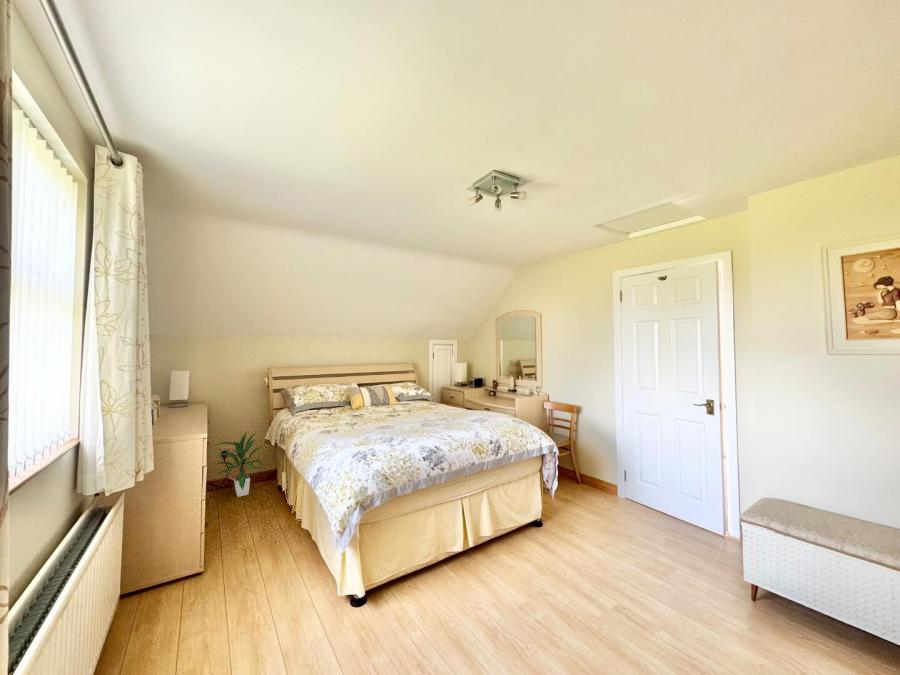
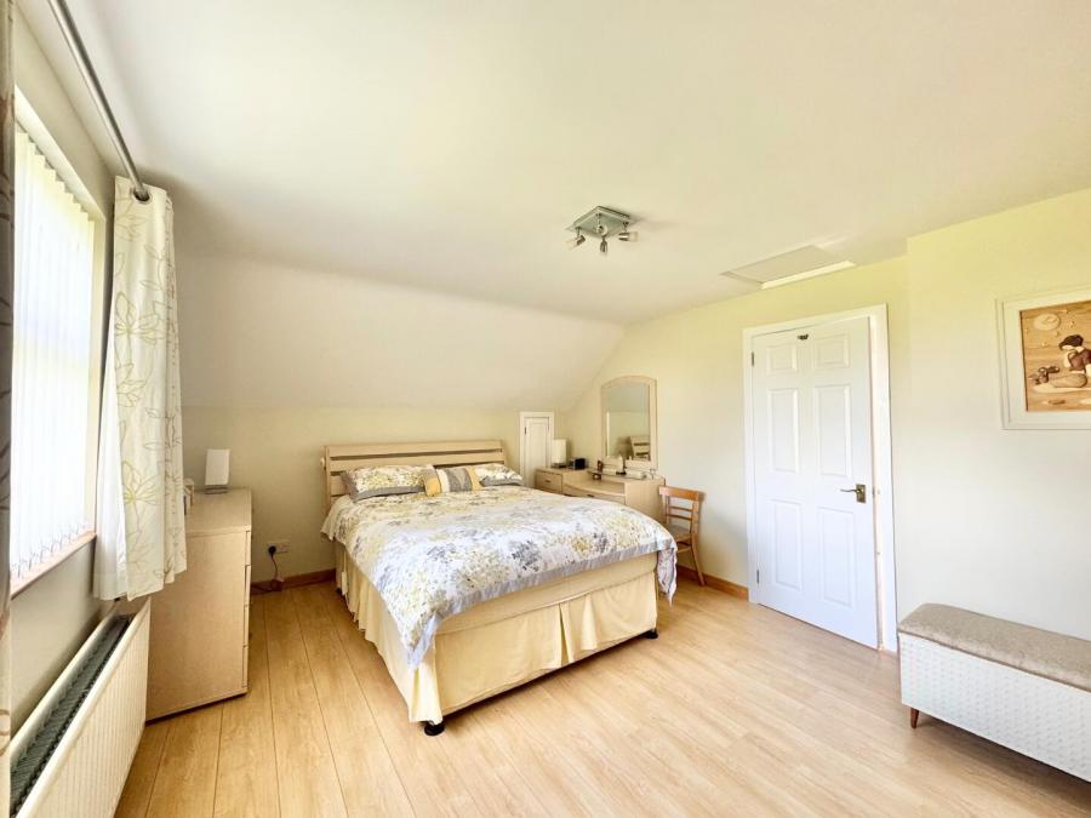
- indoor plant (240, 463)
